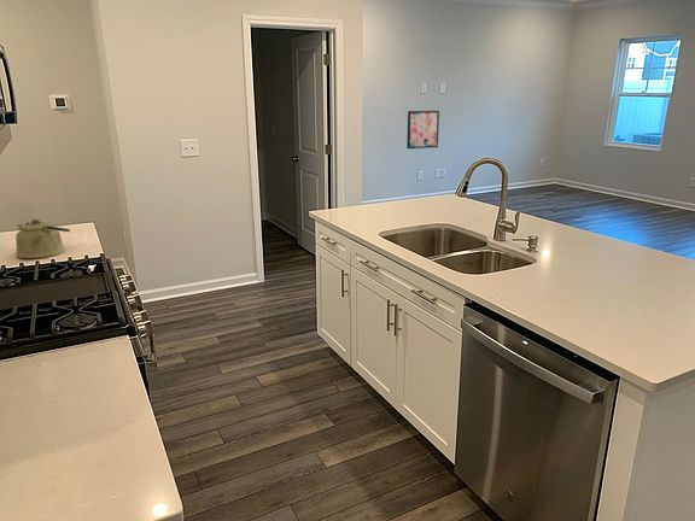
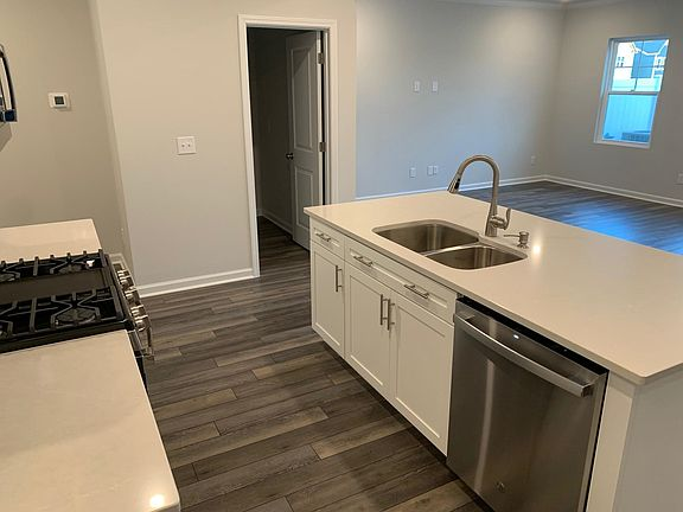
- wall art (422, 129)
- kettle (35, 235)
